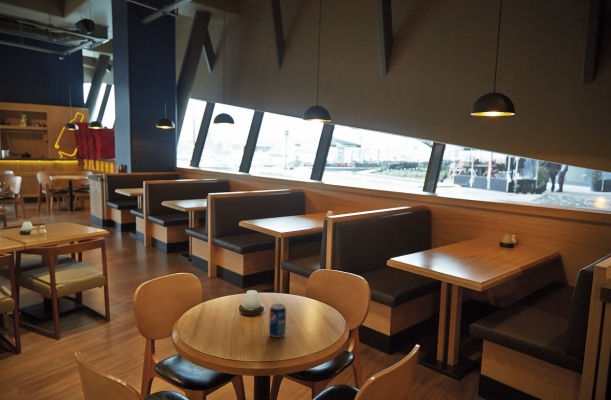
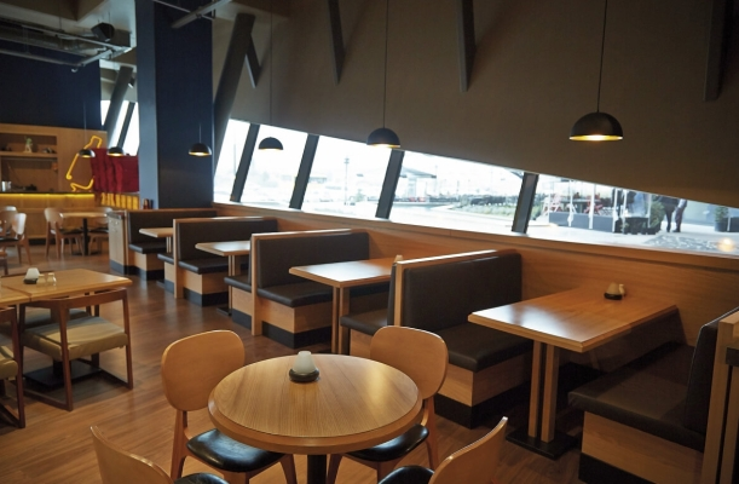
- beverage can (277, 320)
